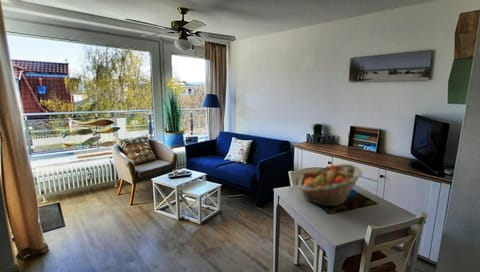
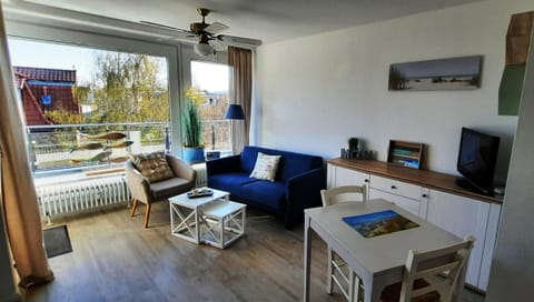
- fruit basket (328, 182)
